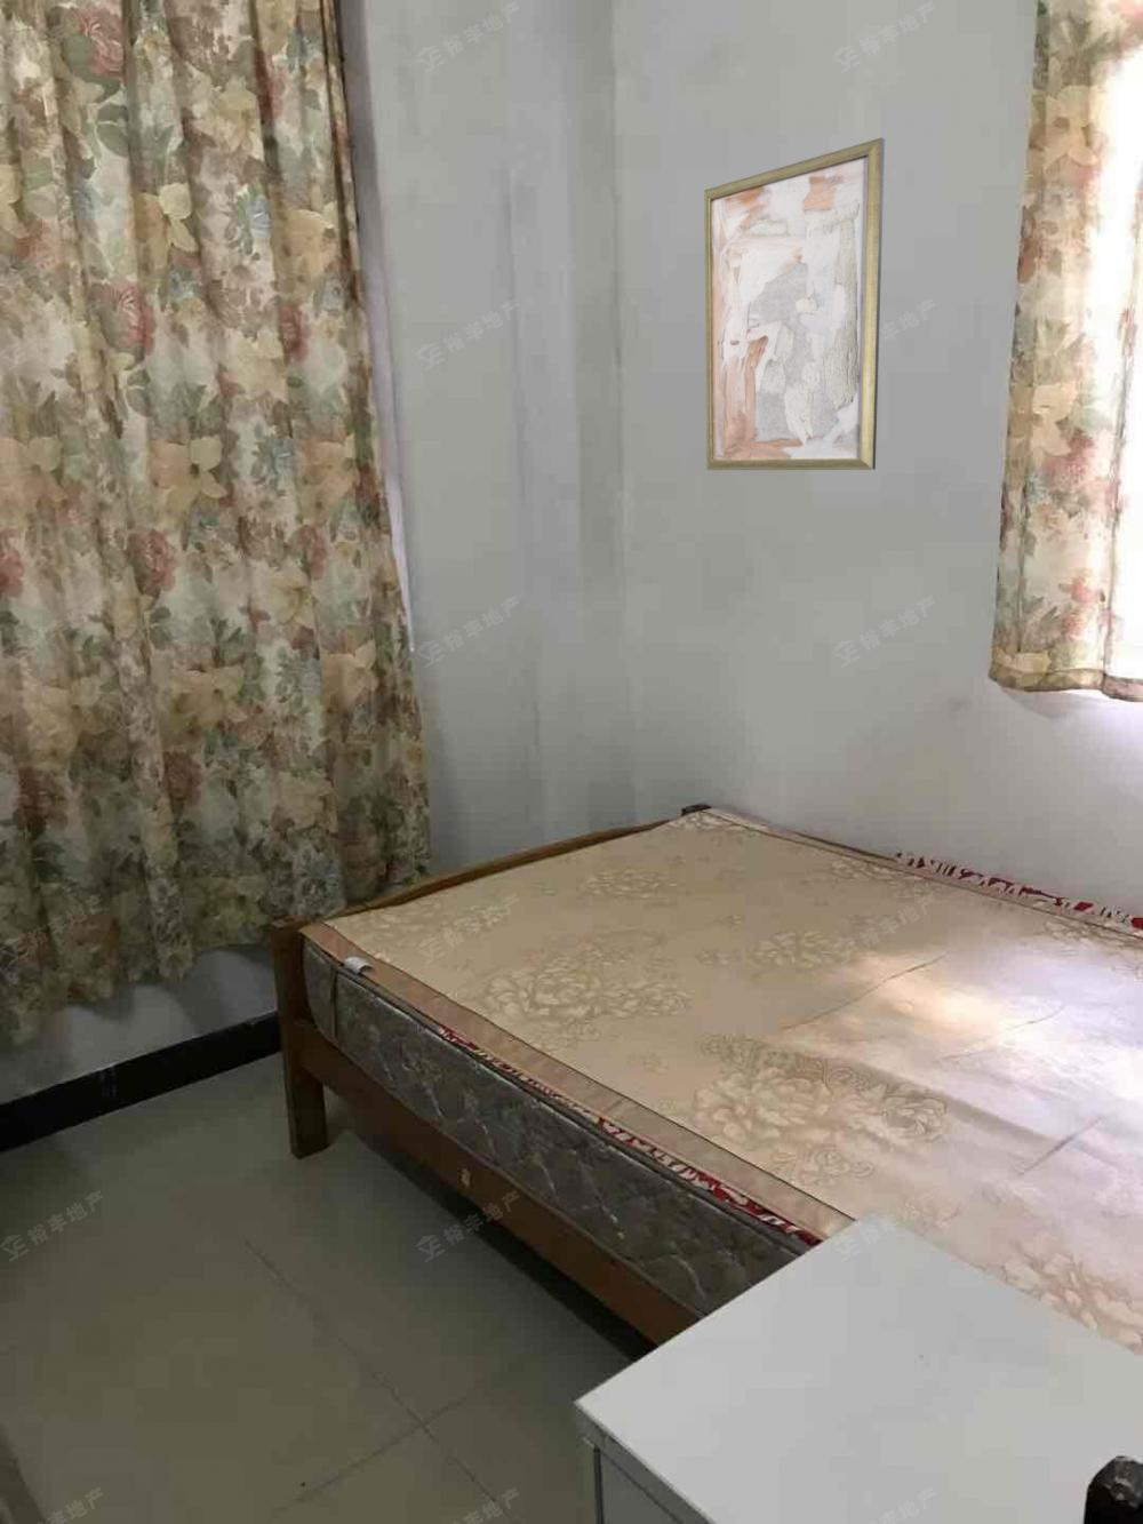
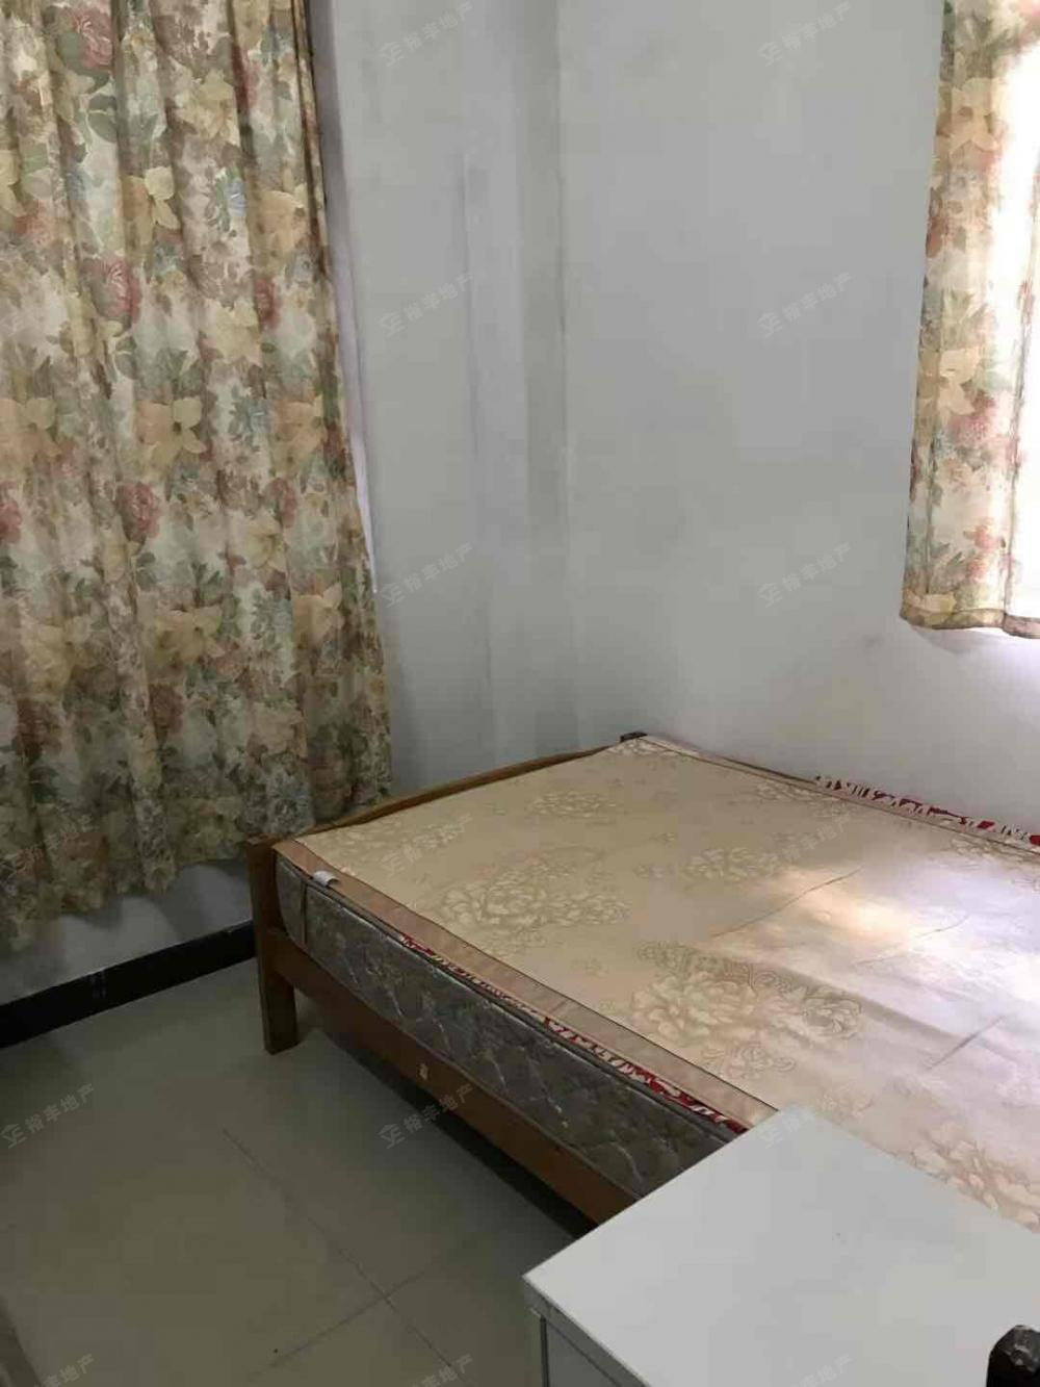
- wall art (784, 322)
